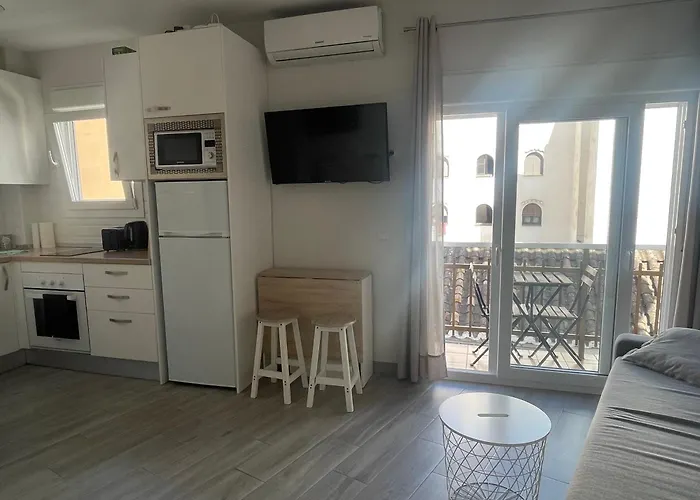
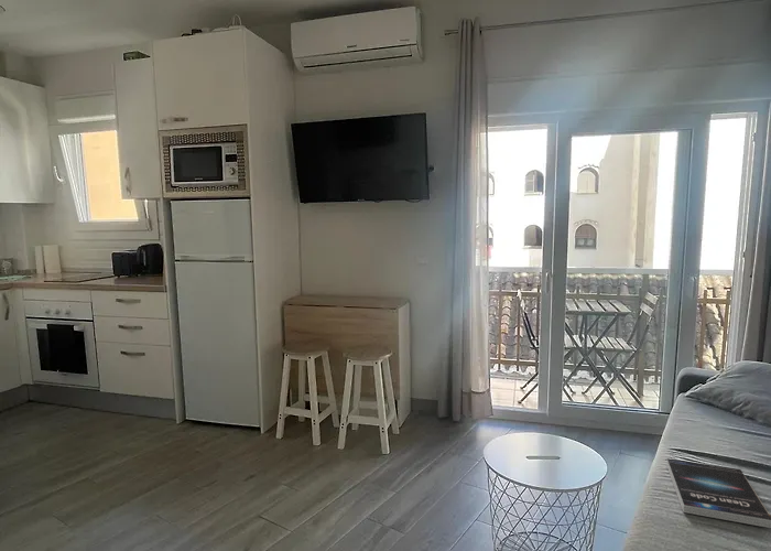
+ book (714, 489)
